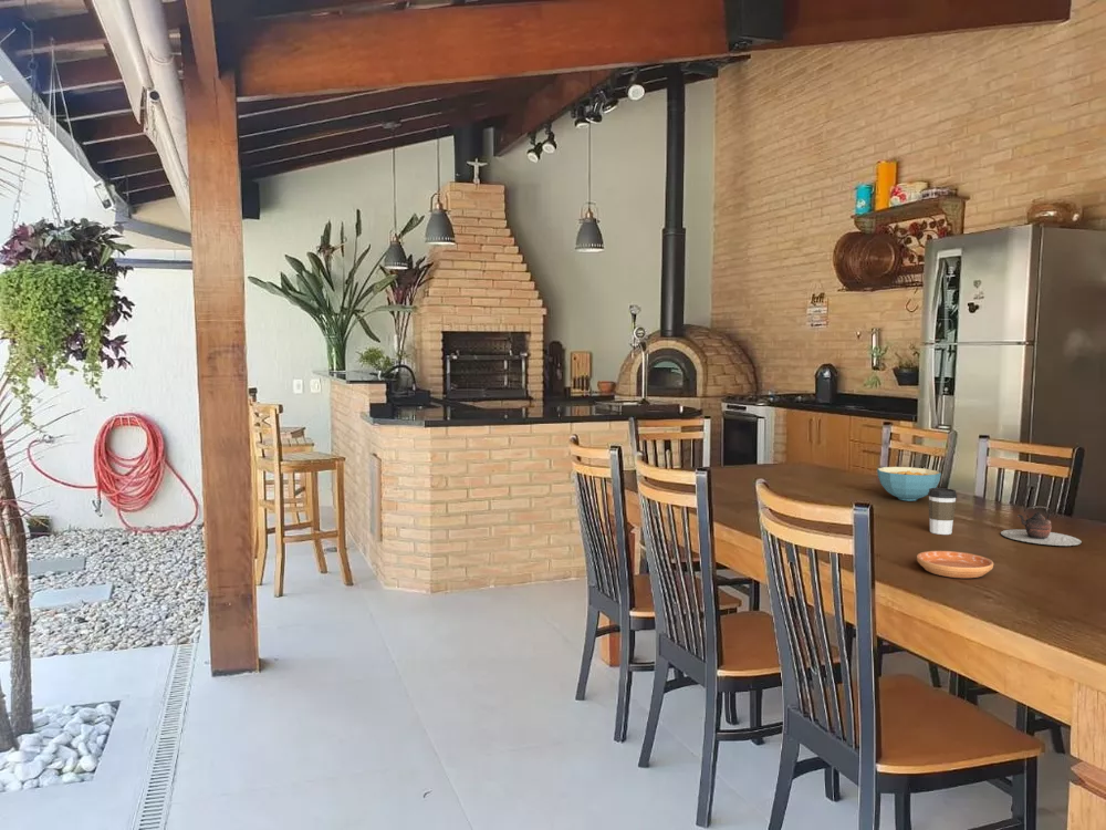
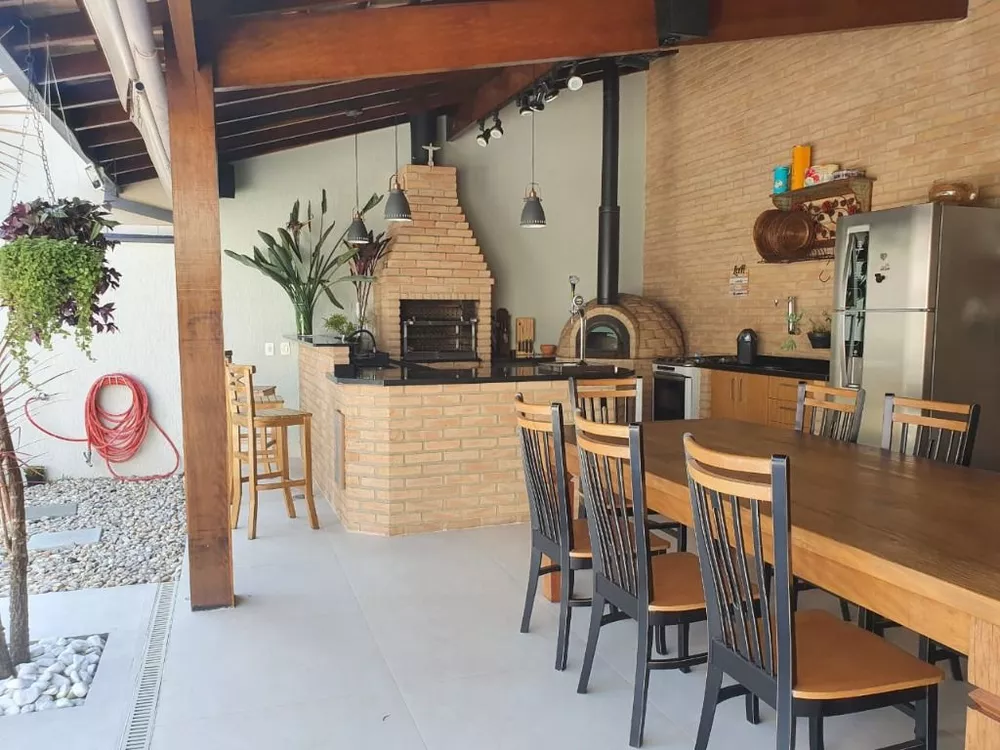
- saucer (953, 564)
- teapot (1041, 521)
- cereal bowl (908, 485)
- coffee cup (941, 510)
